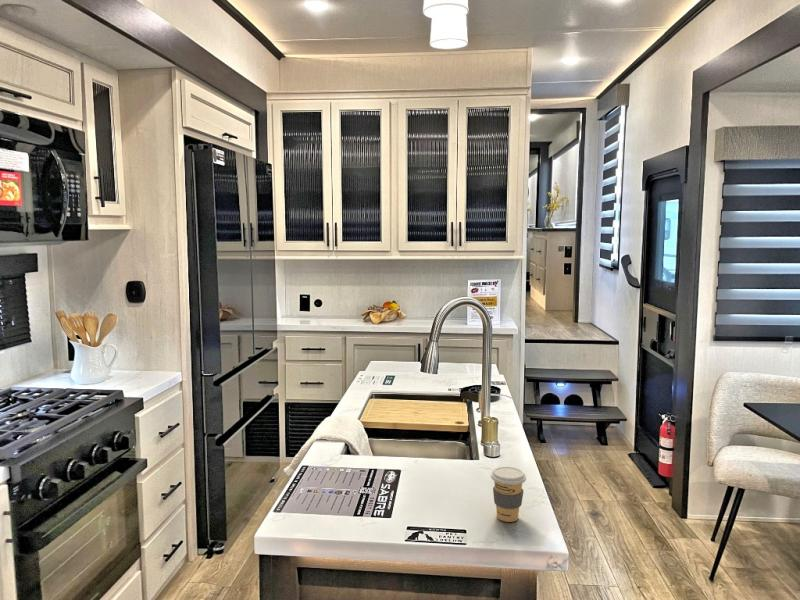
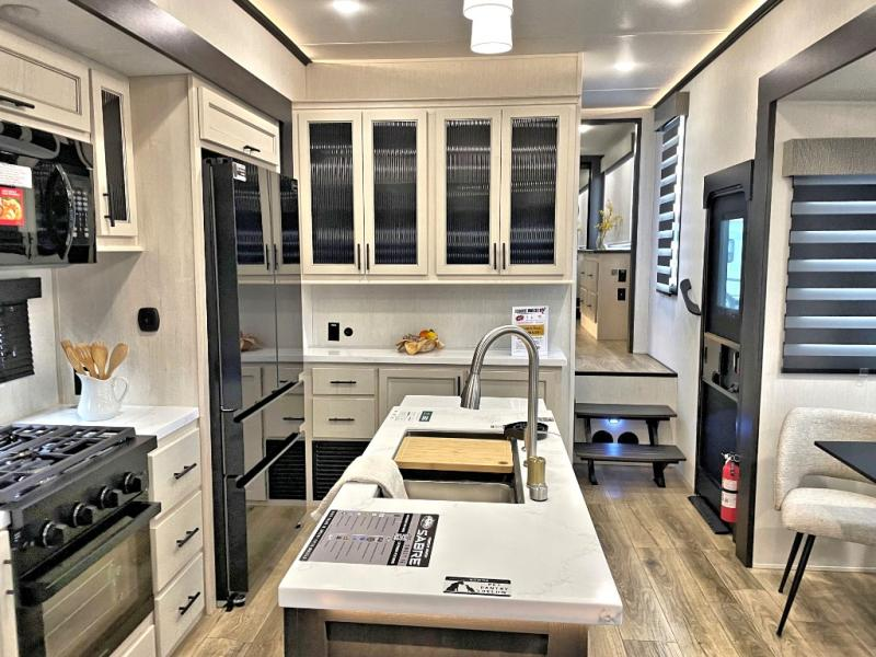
- coffee cup (508, 494)
